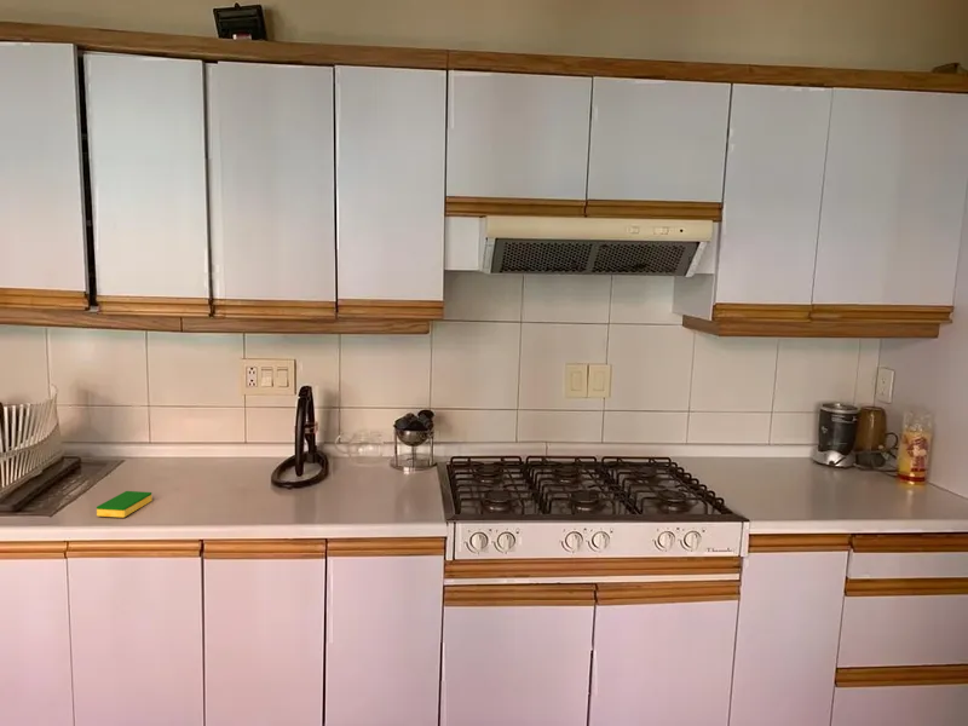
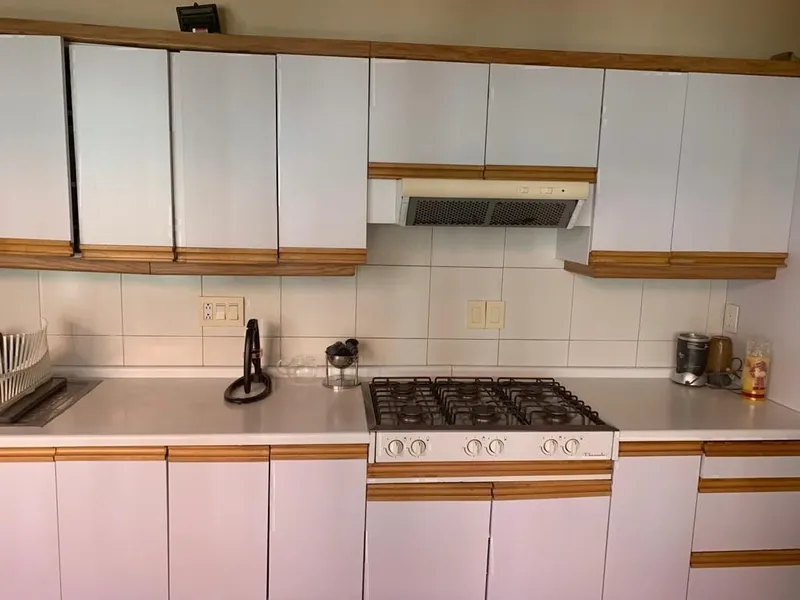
- dish sponge (125, 503)
